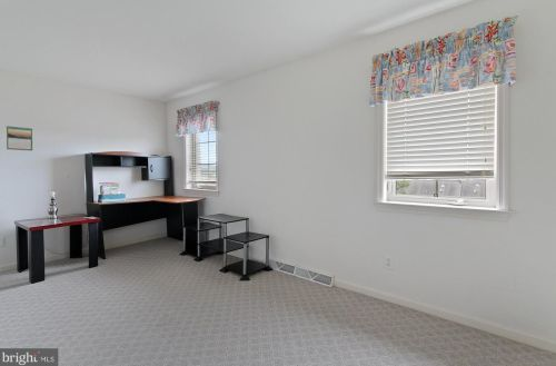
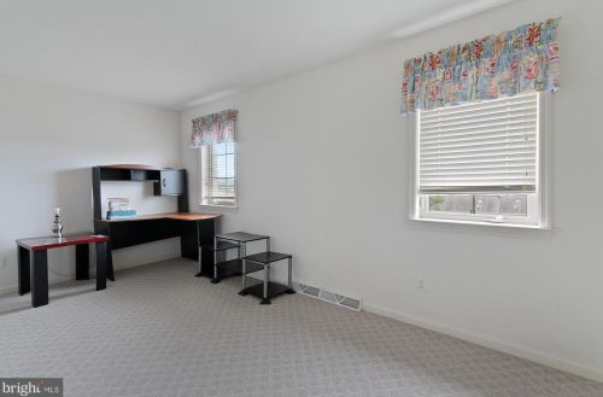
- calendar (19, 138)
